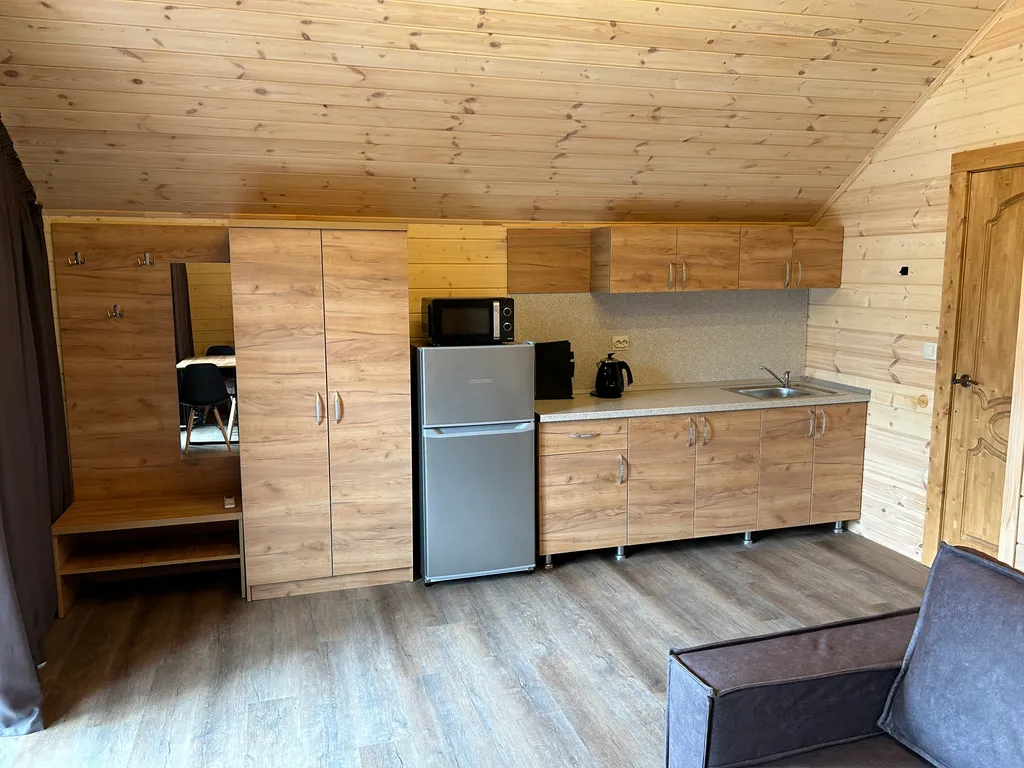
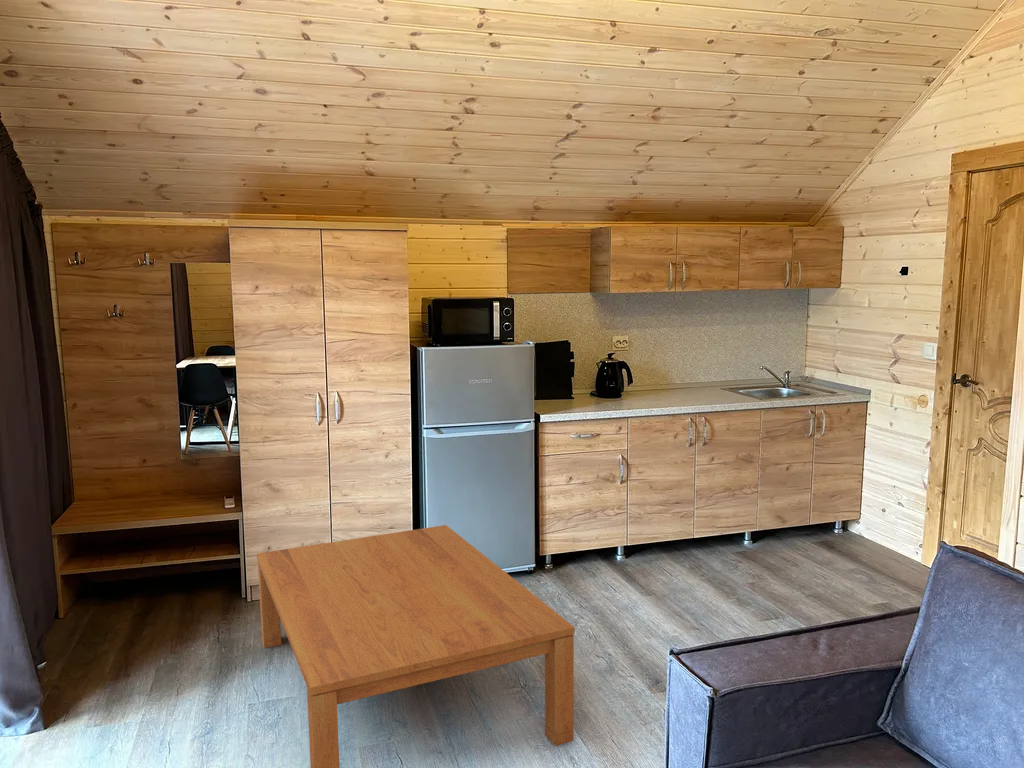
+ coffee table (396, 636)
